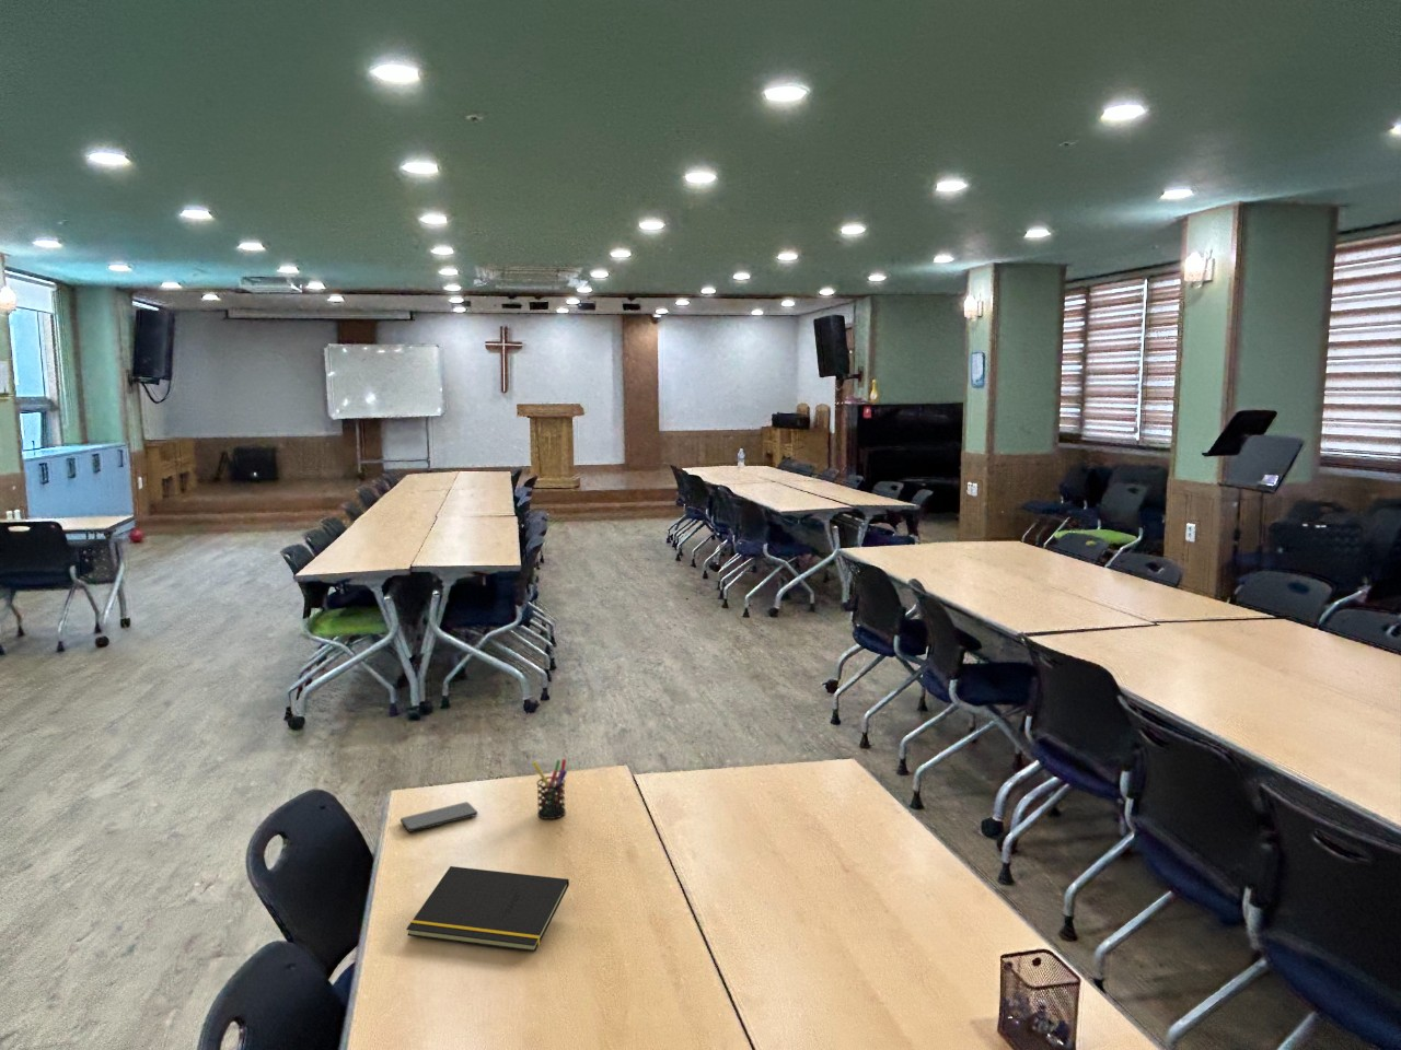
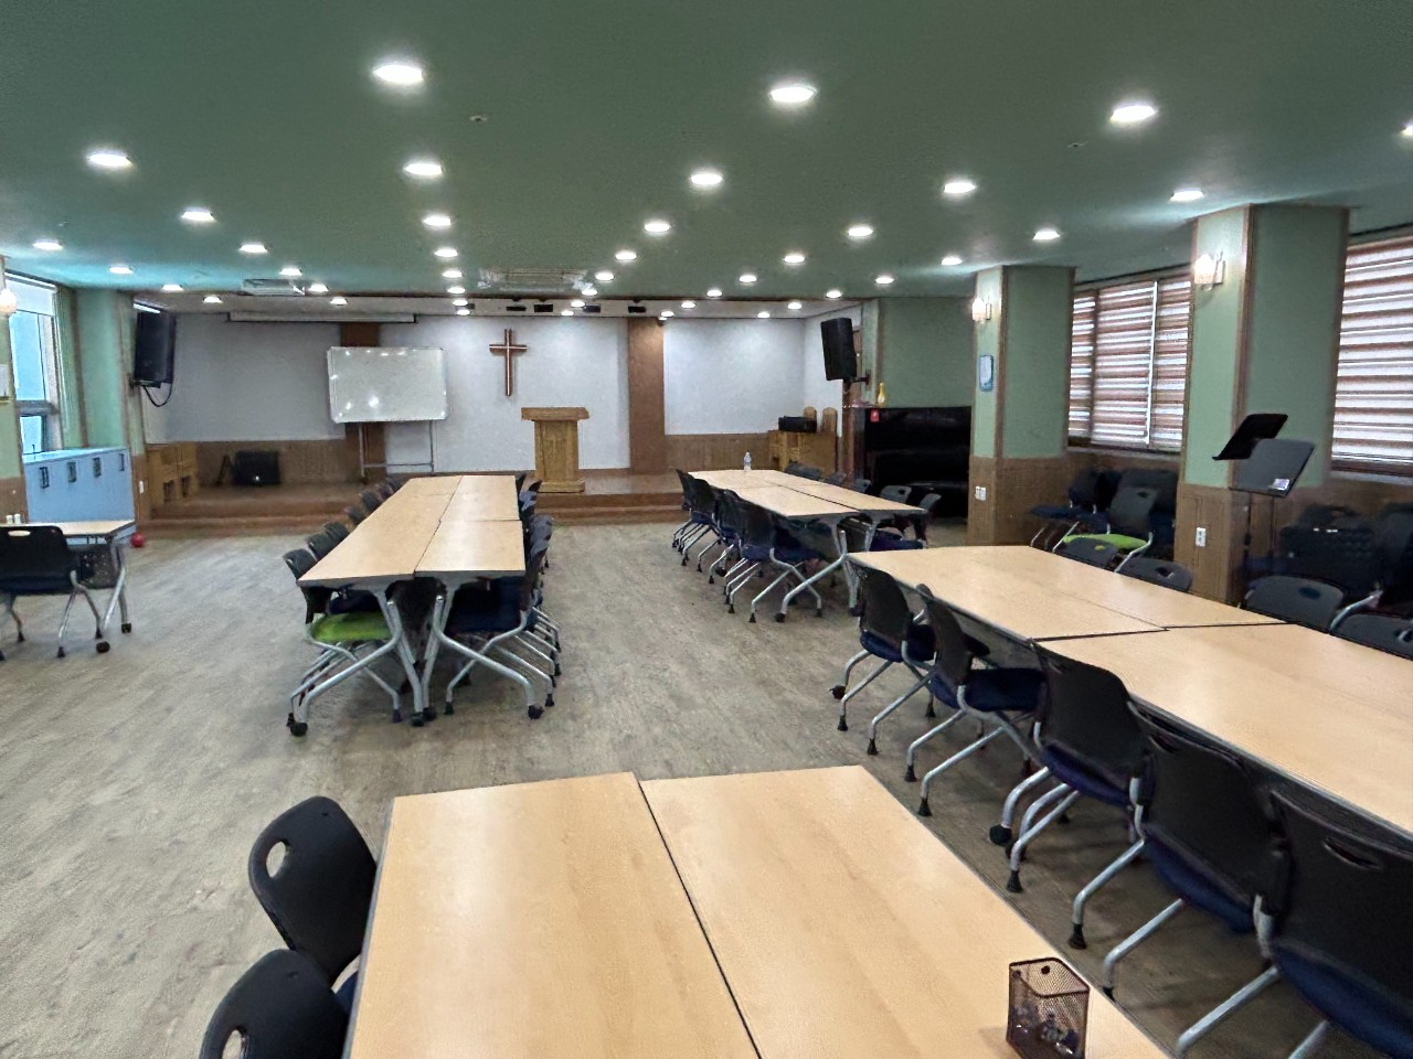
- pen holder (553, 784)
- notepad (490, 906)
- smartphone (439, 816)
